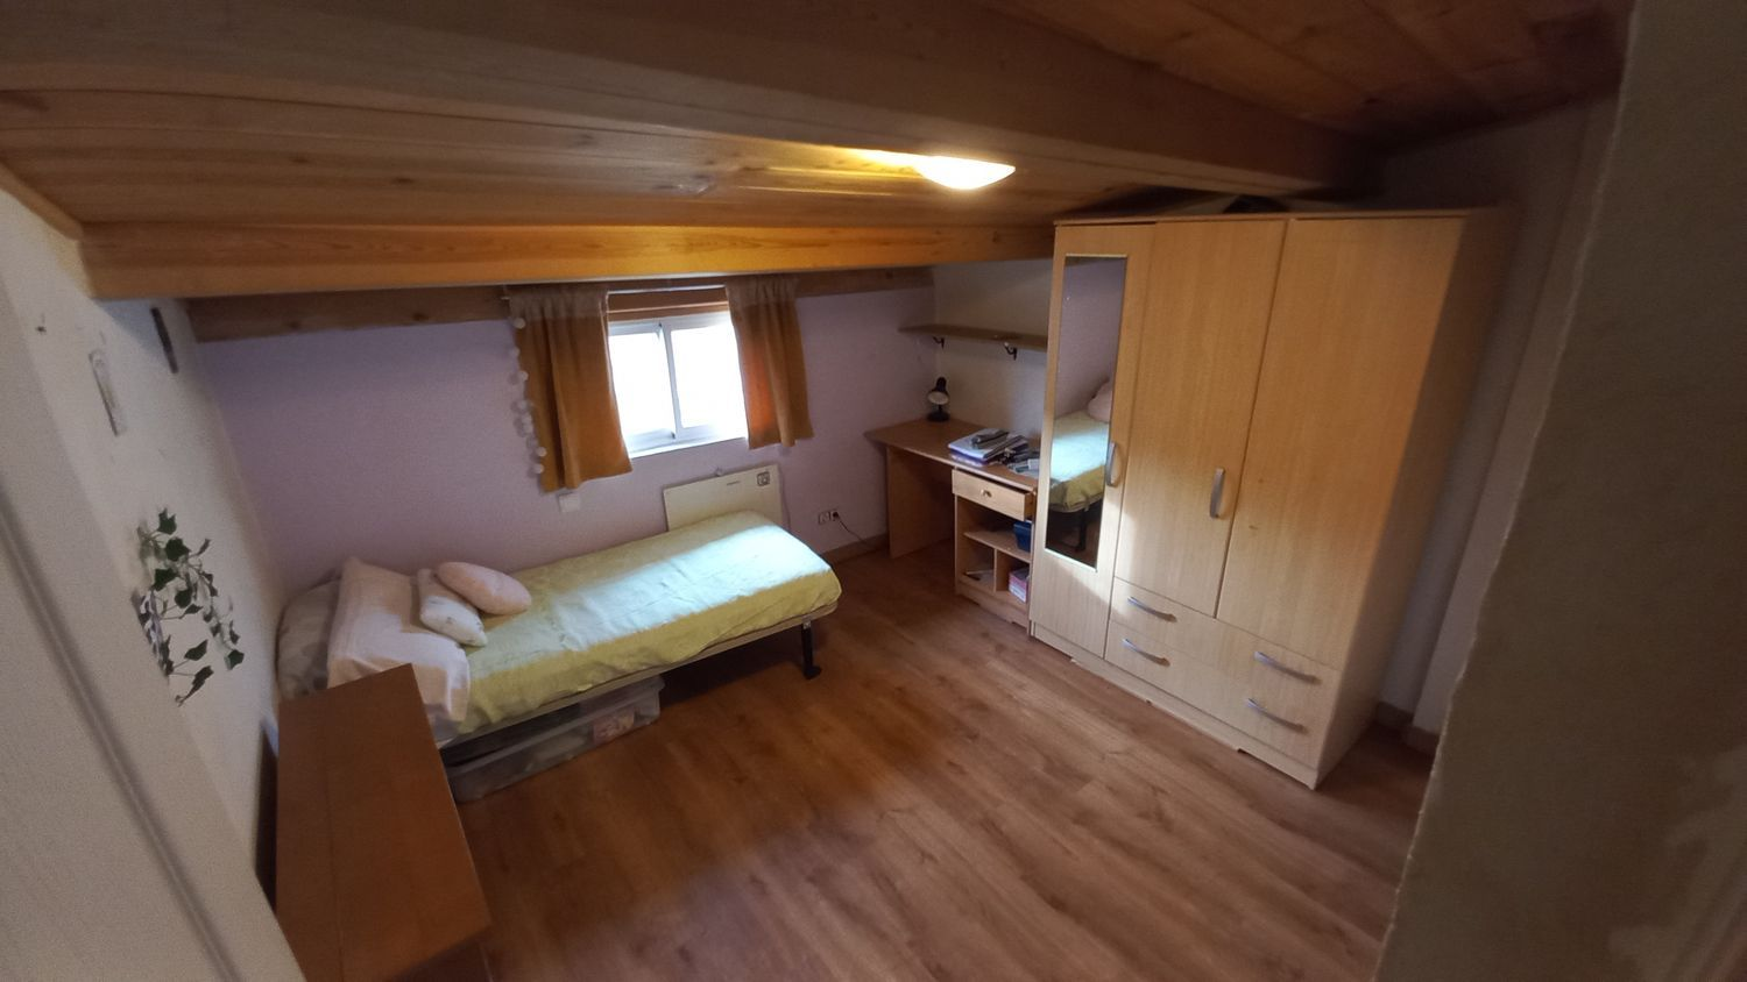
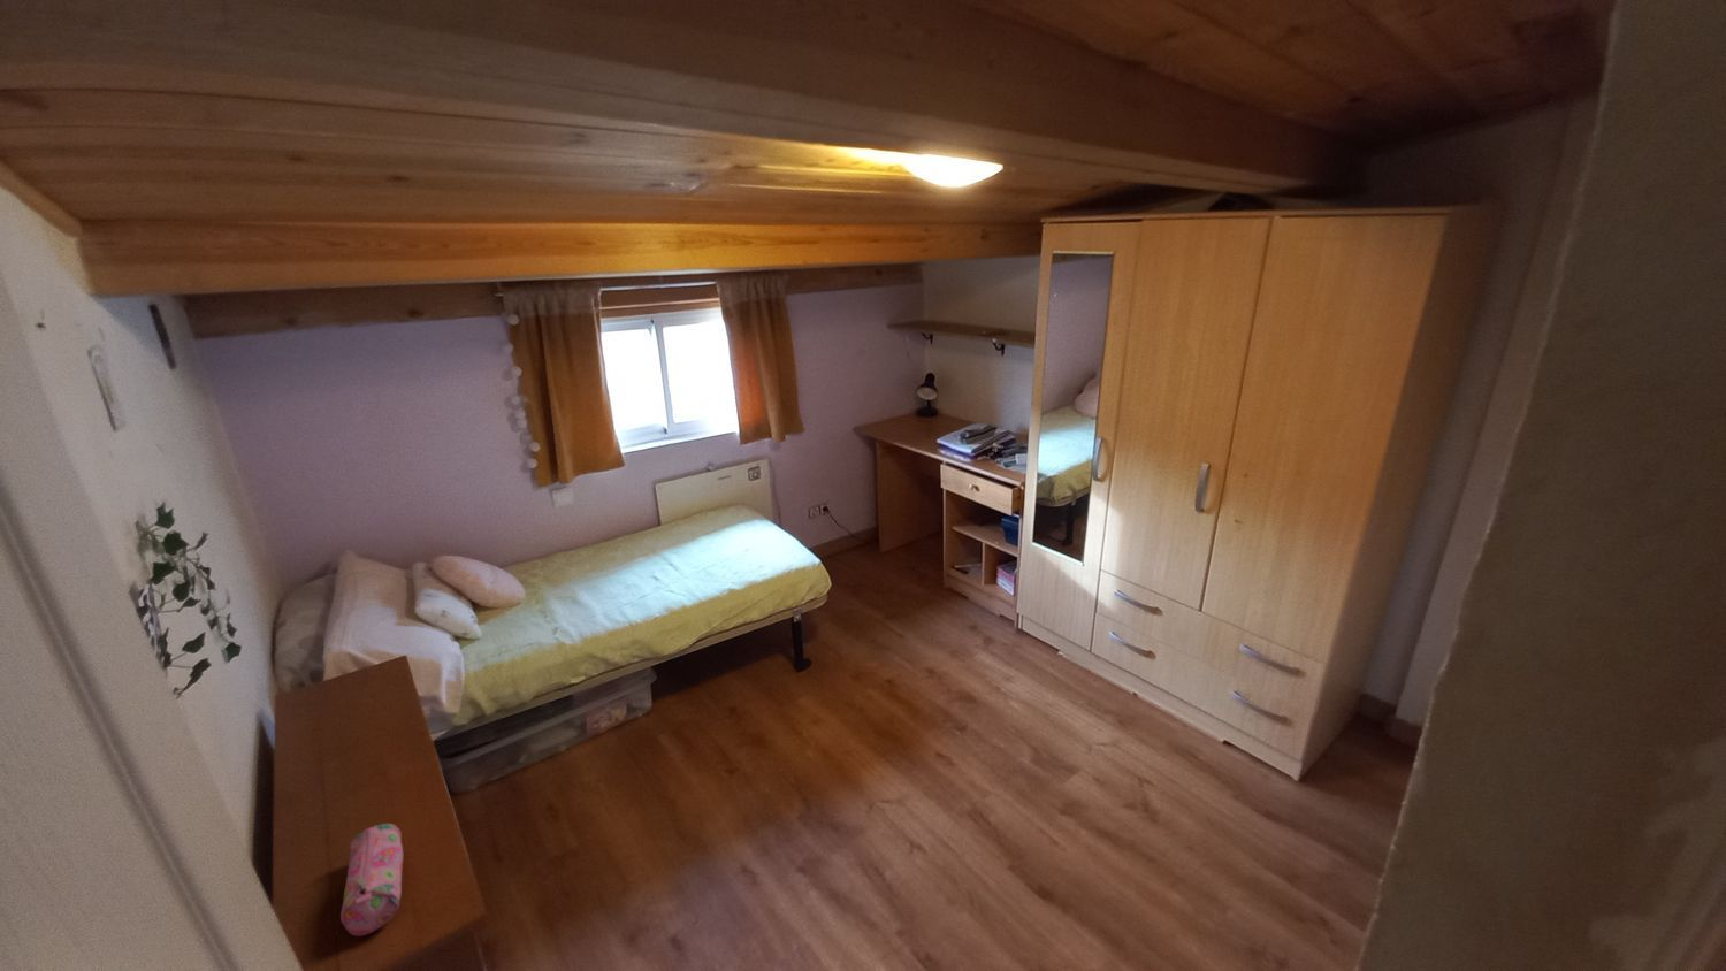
+ pencil case (372, 874)
